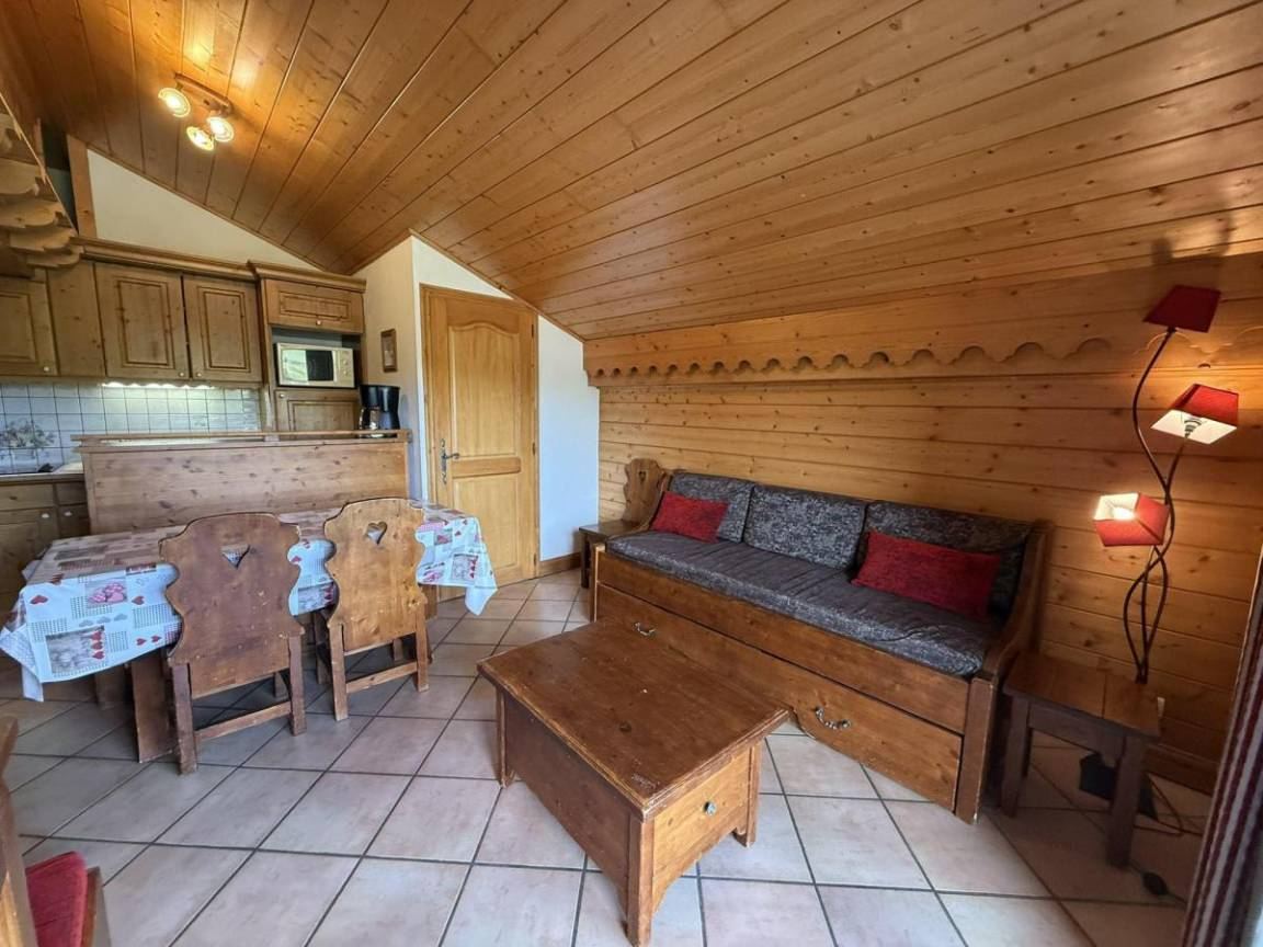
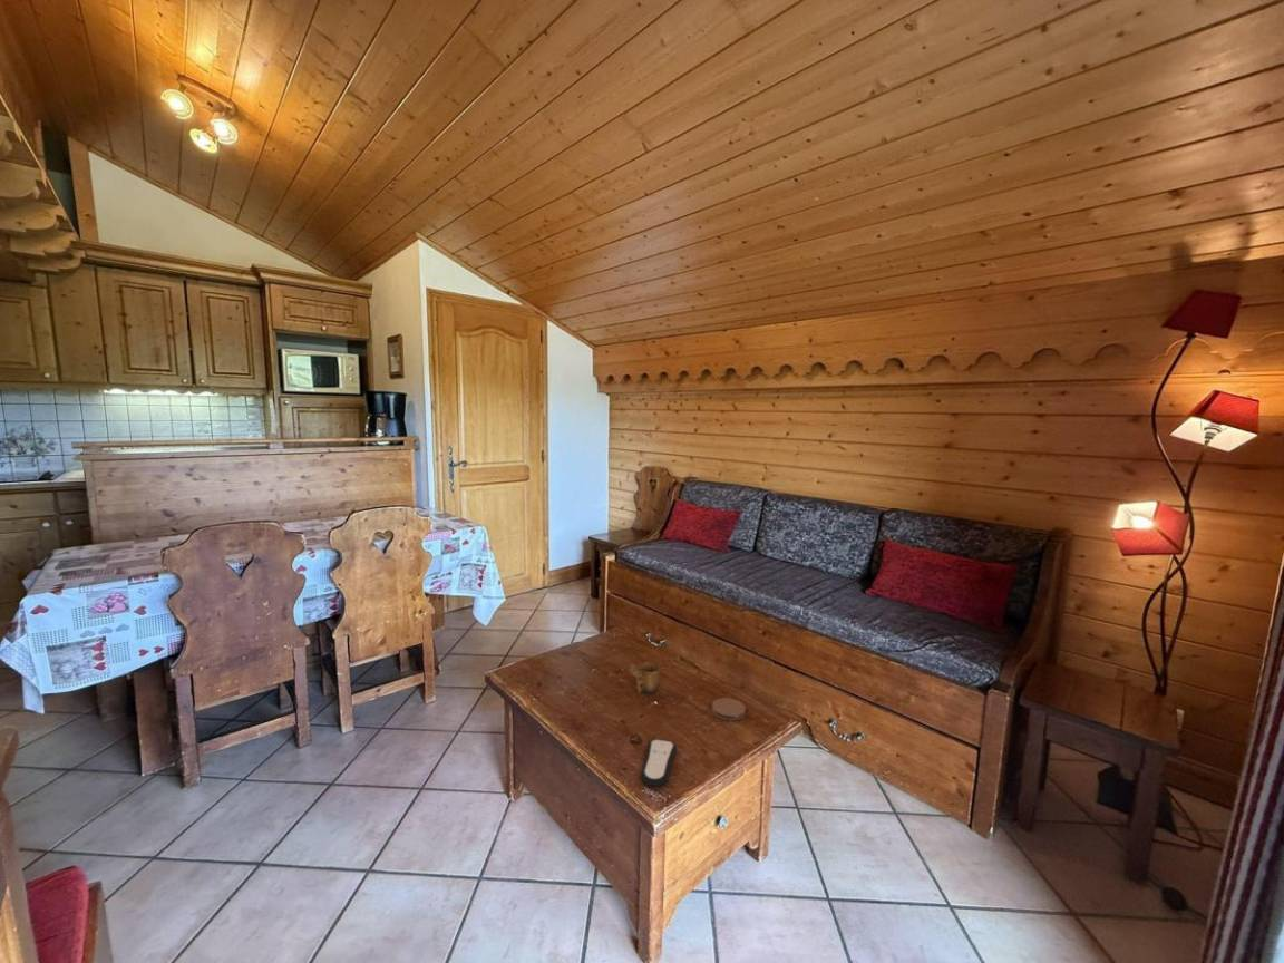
+ coaster (728, 709)
+ mug (643, 675)
+ remote control (658, 761)
